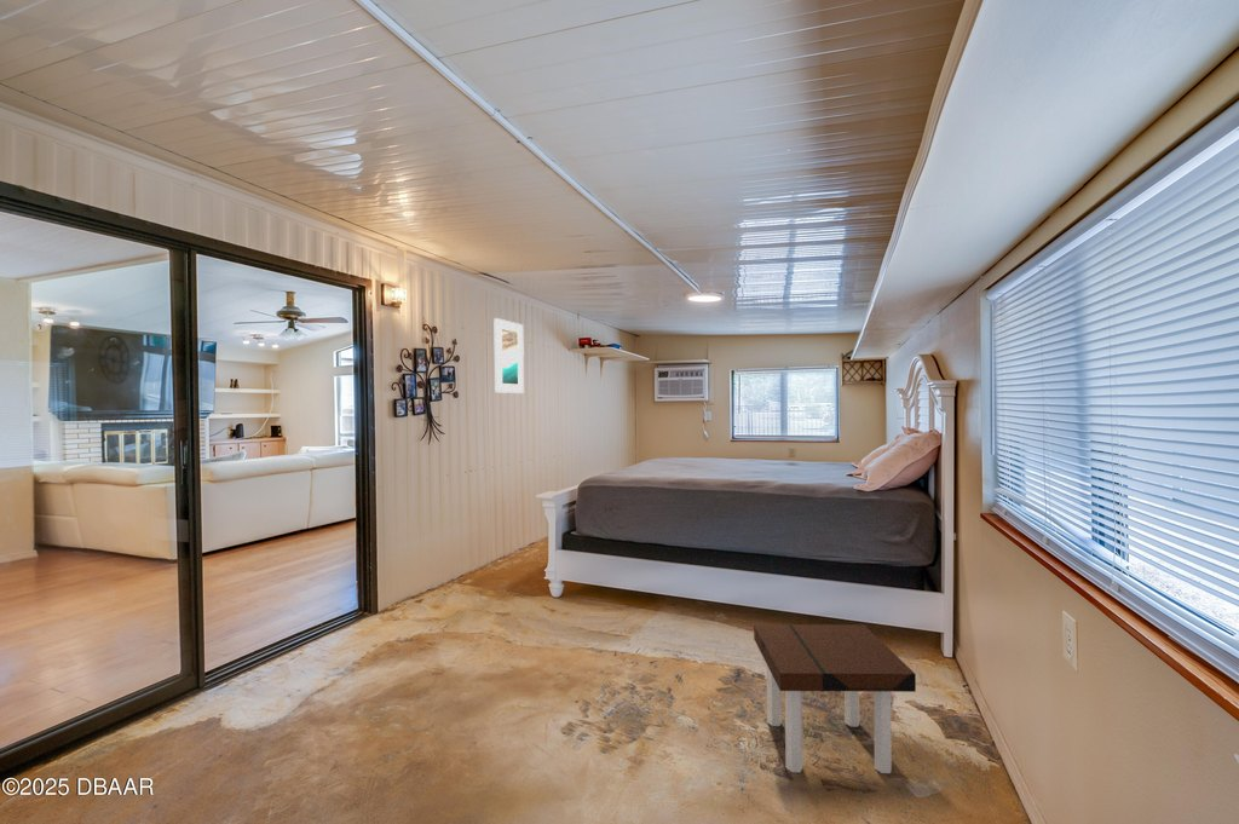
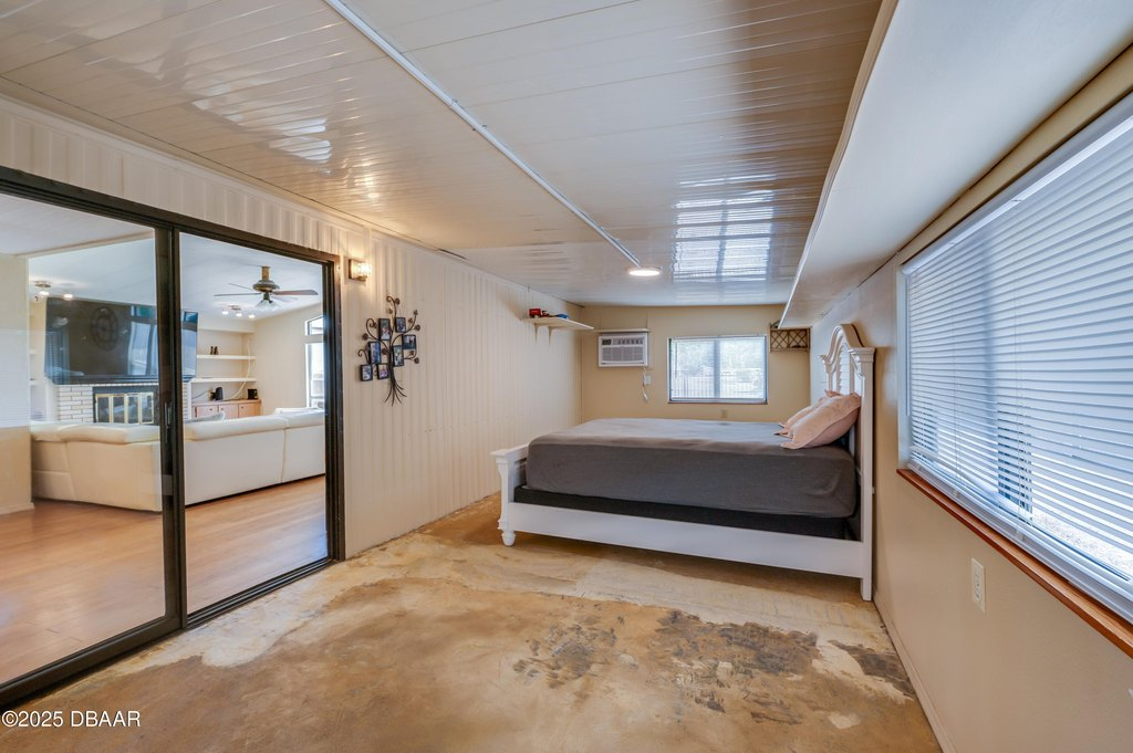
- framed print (509, 357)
- side table (826, 690)
